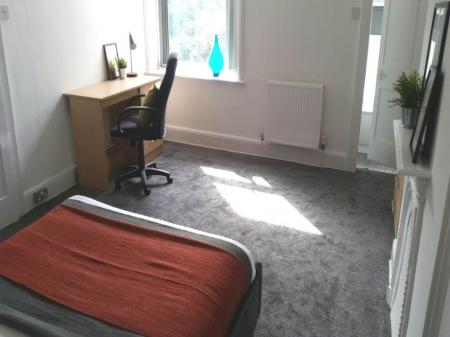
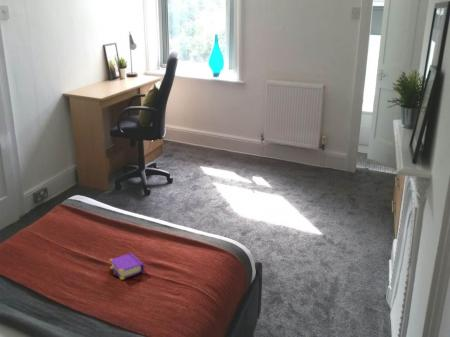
+ book (126, 265)
